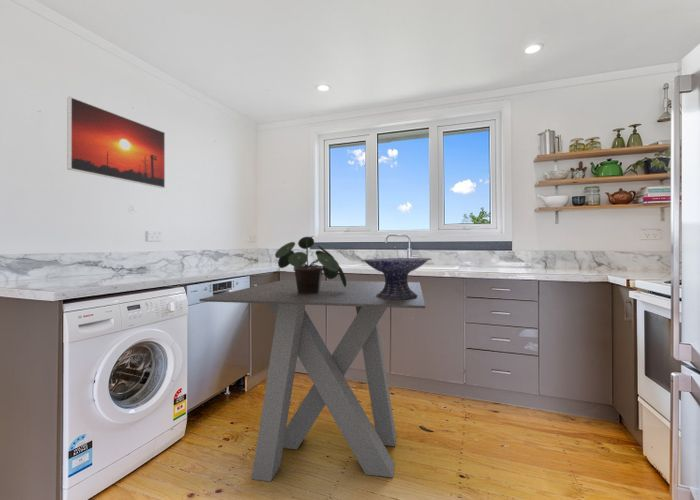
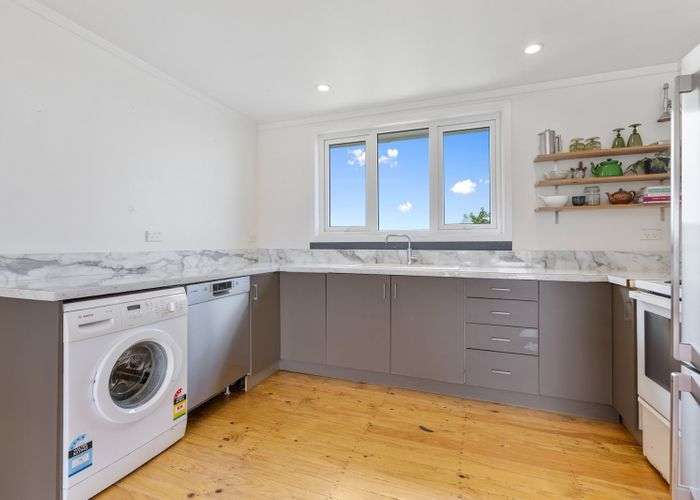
- potted plant (310, 264)
- dining table (332, 370)
- decorative bowl (395, 276)
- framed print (122, 148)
